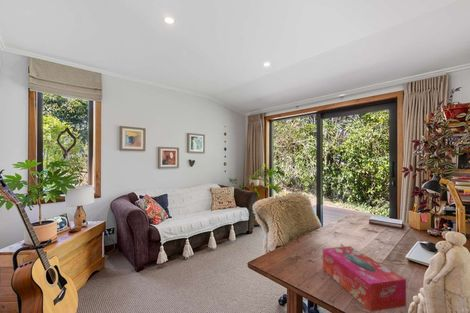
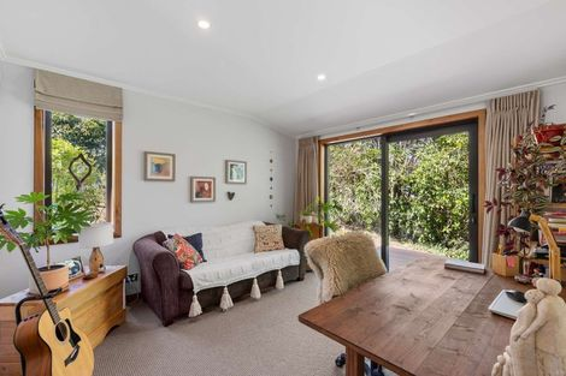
- tissue box (358, 273)
